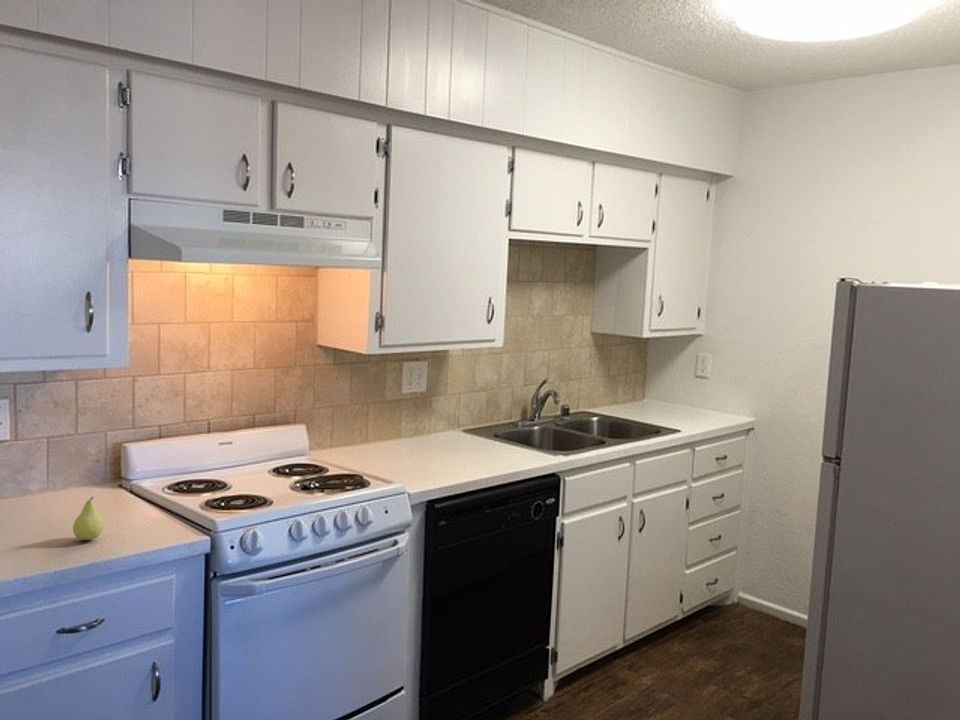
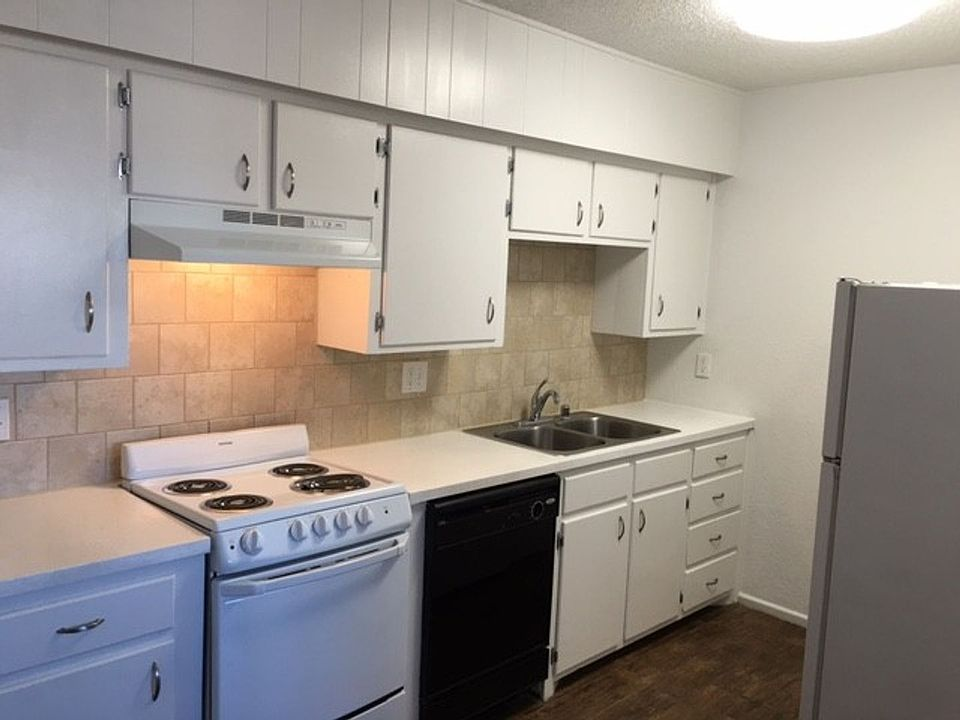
- fruit (88, 516)
